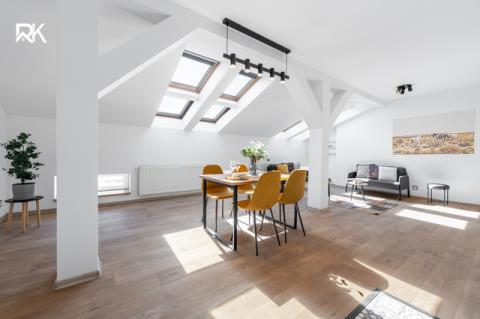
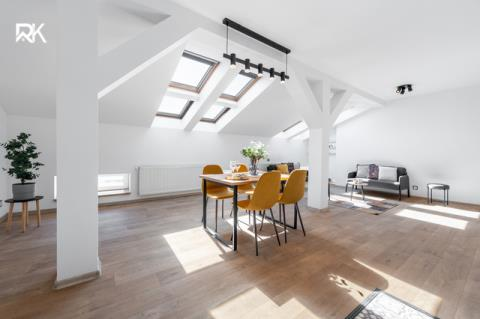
- wall art (428, 134)
